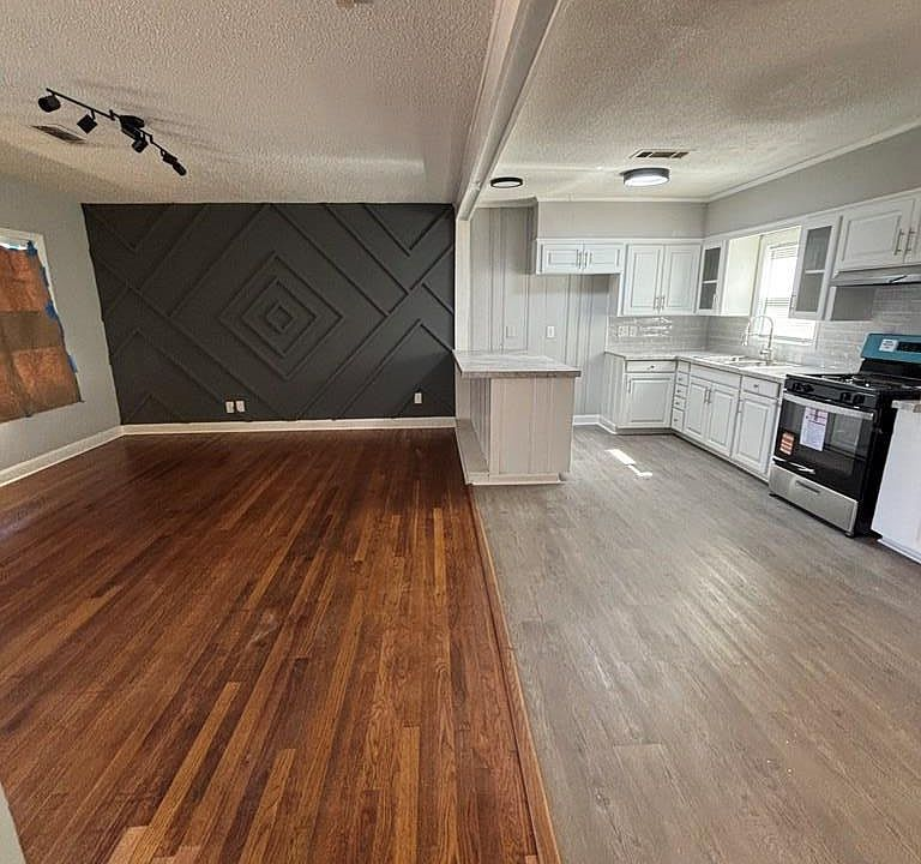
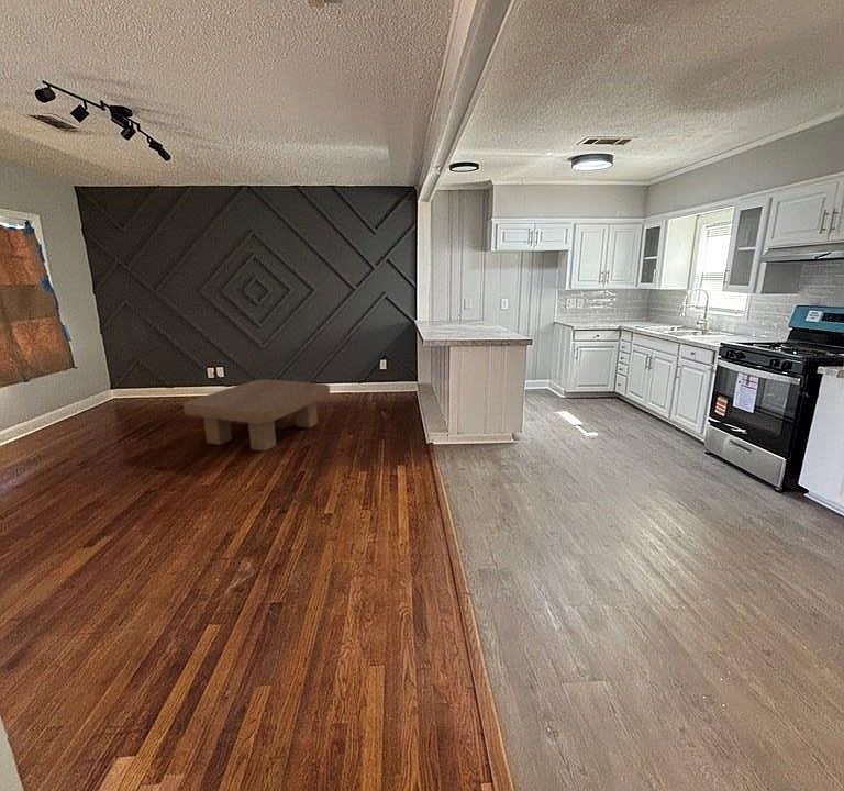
+ coffee table (263, 413)
